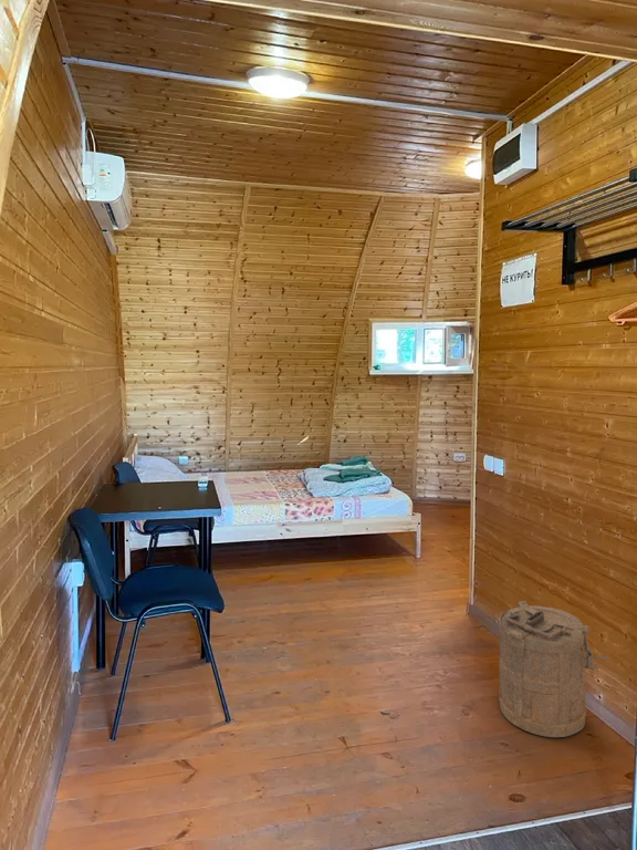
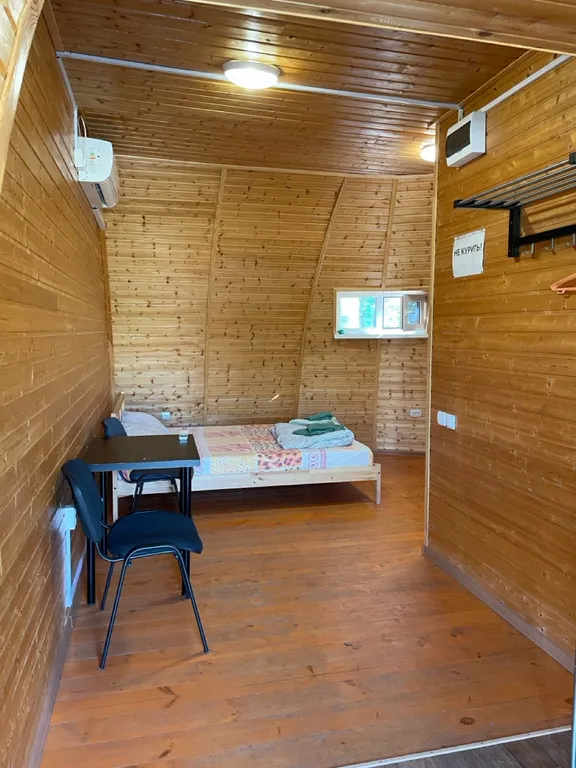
- laundry hamper (541, 661)
